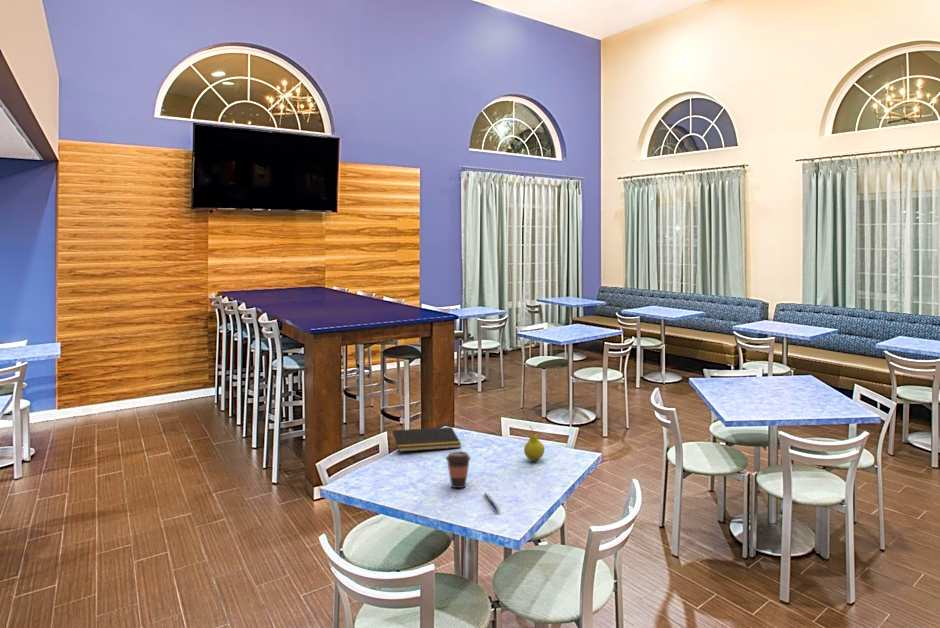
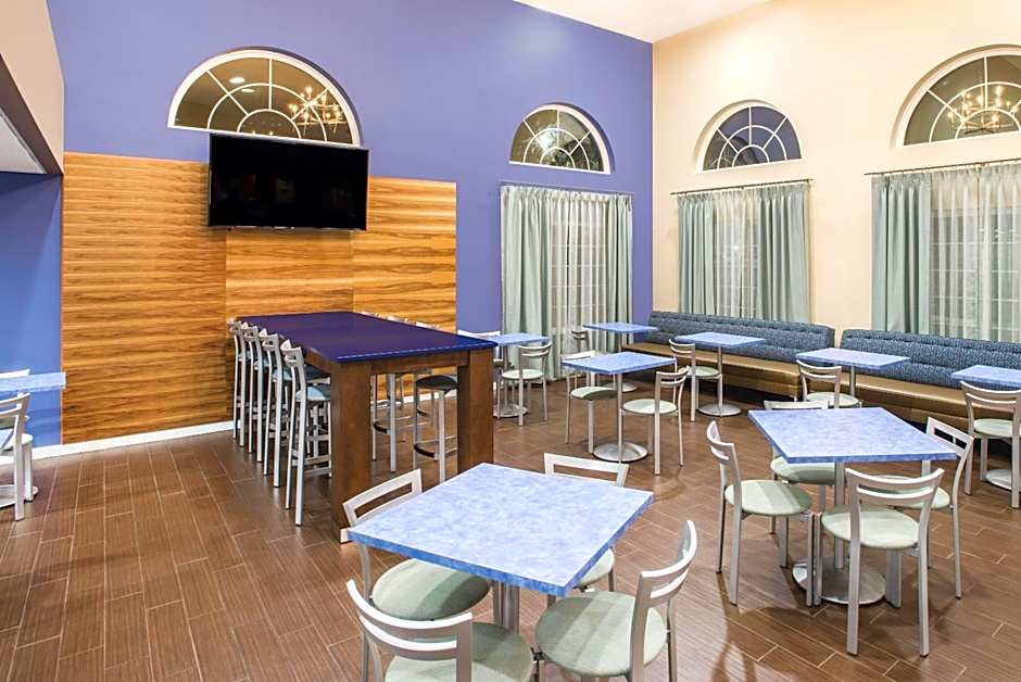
- coffee cup (458, 469)
- pen (491, 501)
- fruit (534, 442)
- notepad (426, 438)
